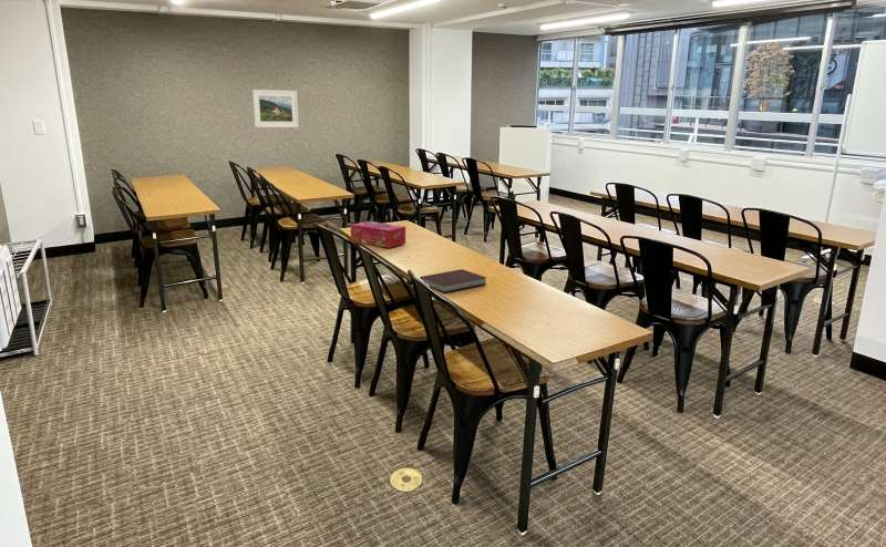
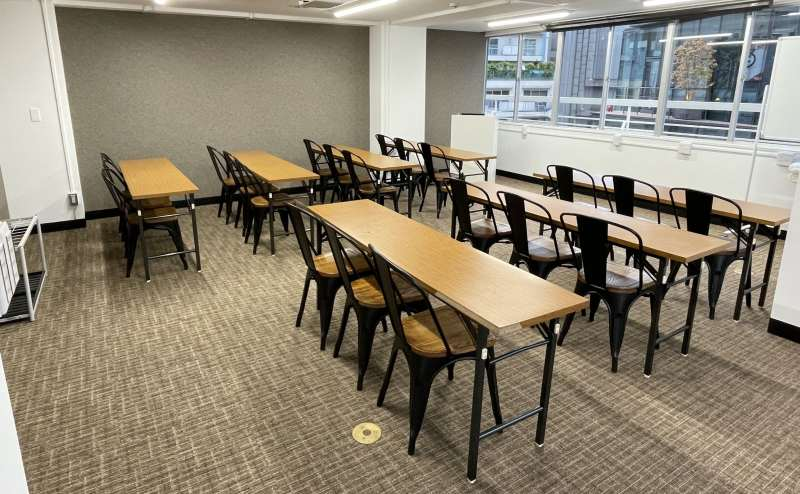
- tissue box (378, 234)
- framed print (276, 109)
- notebook (453, 280)
